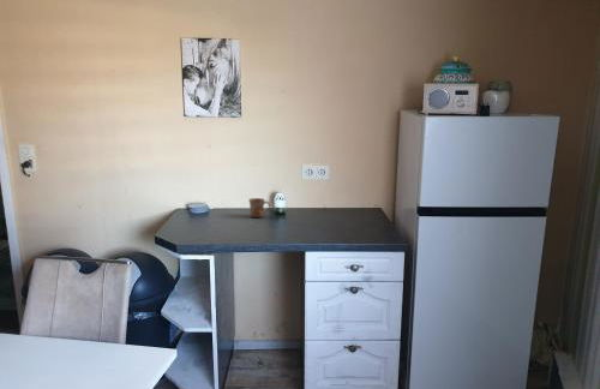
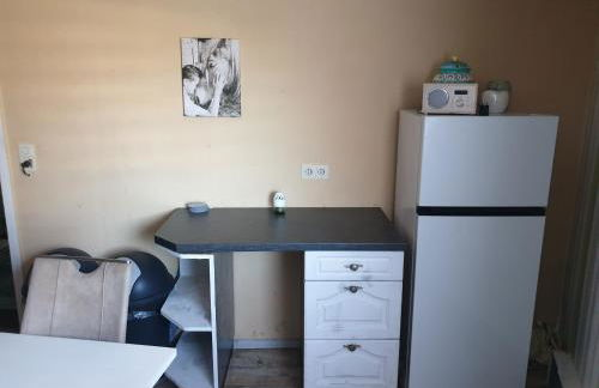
- mug (259, 208)
